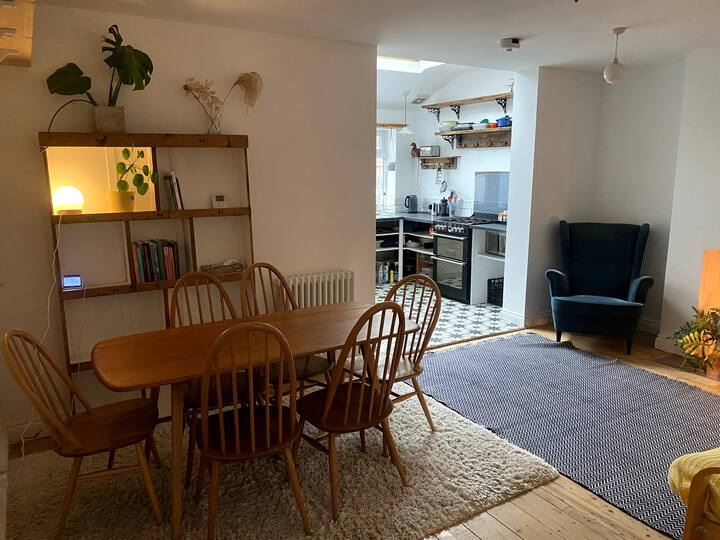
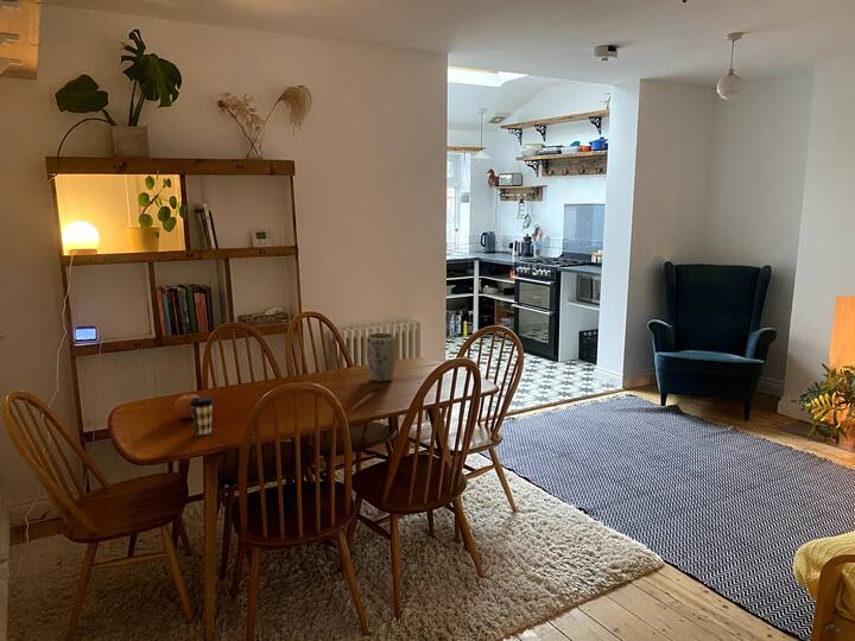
+ coffee cup (202, 415)
+ plant pot (381, 357)
+ fruit (189, 406)
